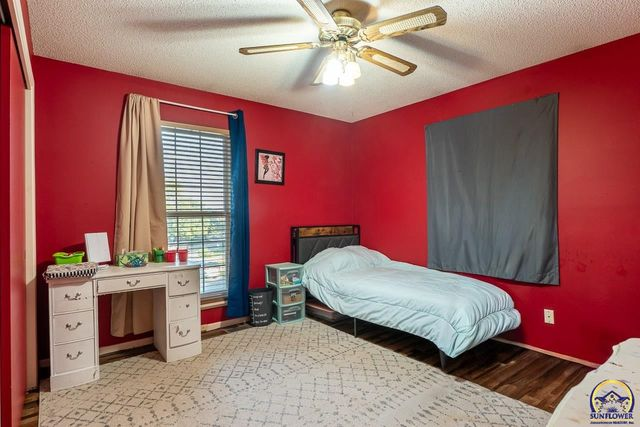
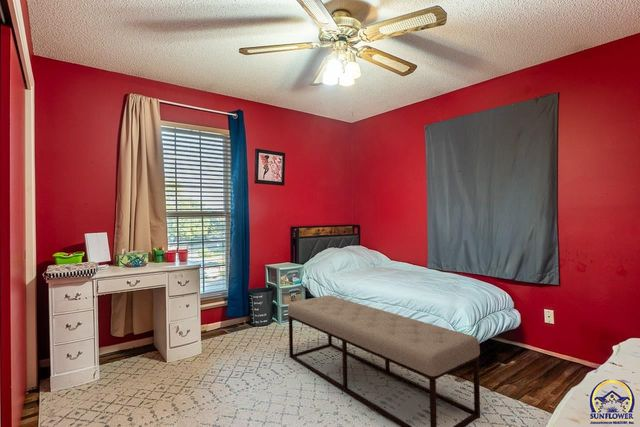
+ bench (366, 348)
